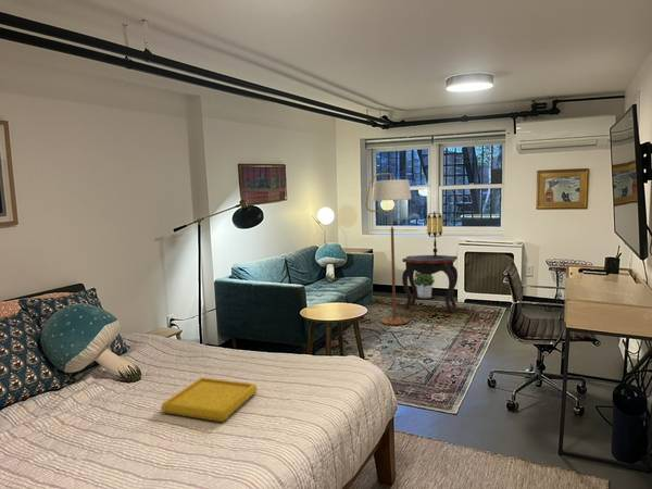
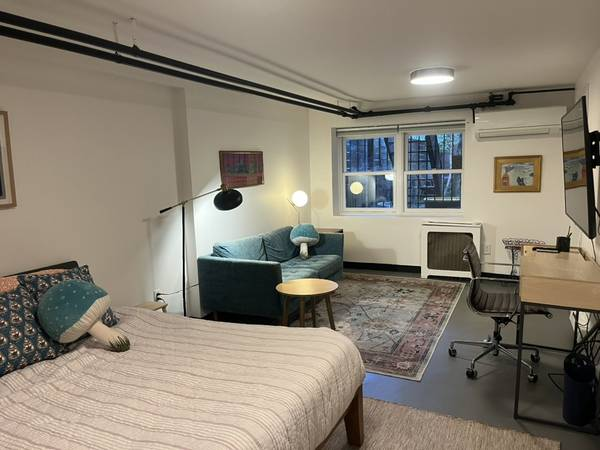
- table lamp (435, 234)
- potted plant (423, 284)
- floor lamp (391, 248)
- side table (428, 274)
- serving tray (211, 397)
